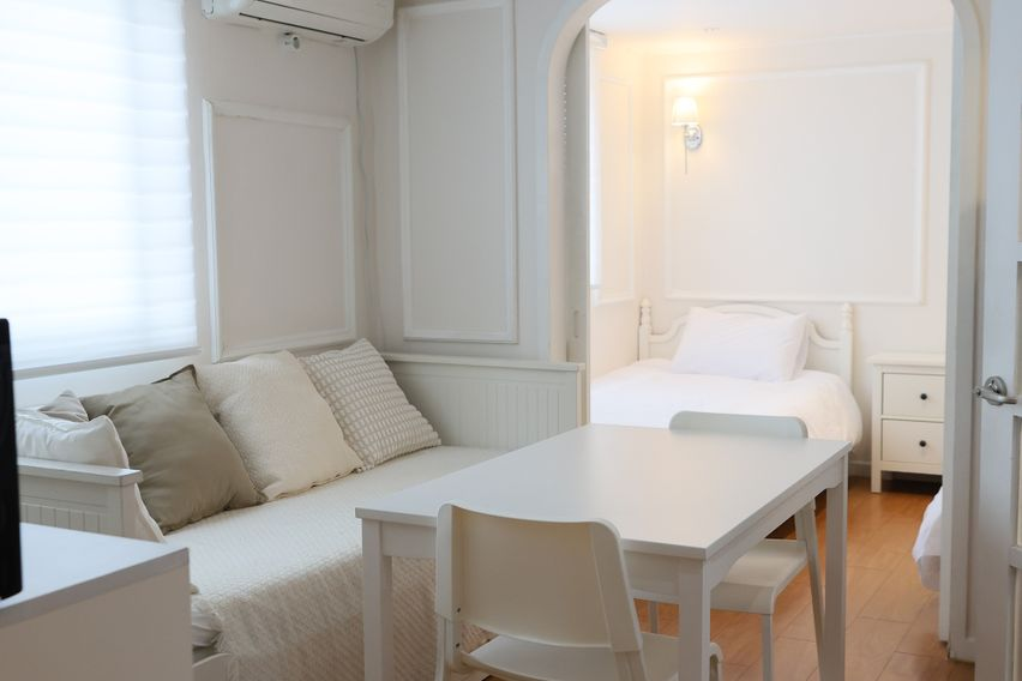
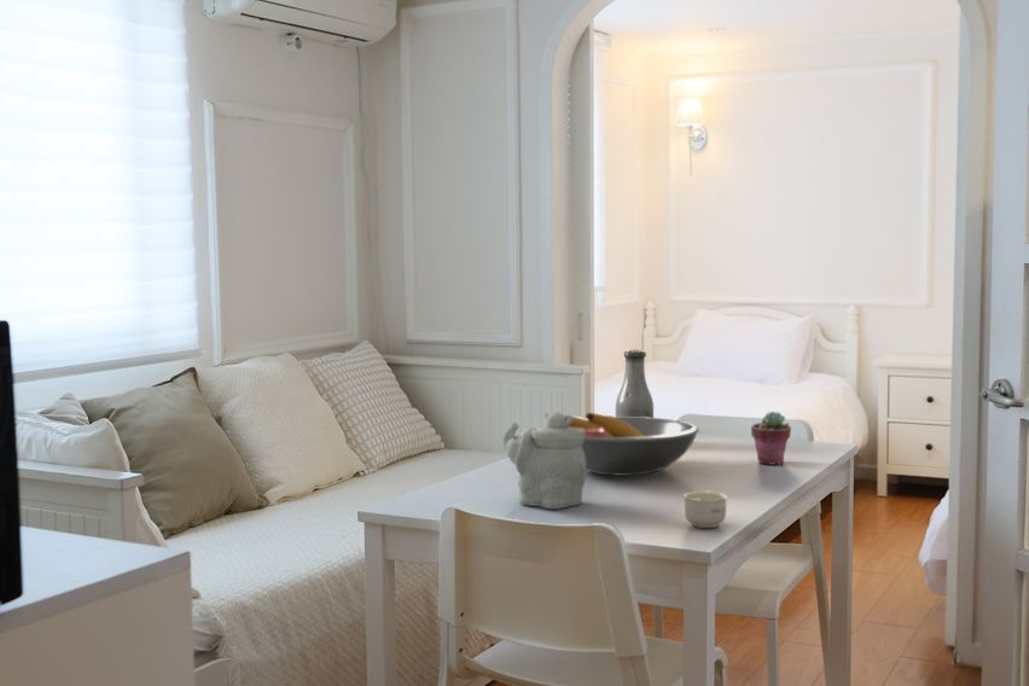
+ teapot (541, 455)
+ bottle (634, 396)
+ fruit bowl (621, 442)
+ cup (707, 508)
+ potted succulent (771, 436)
